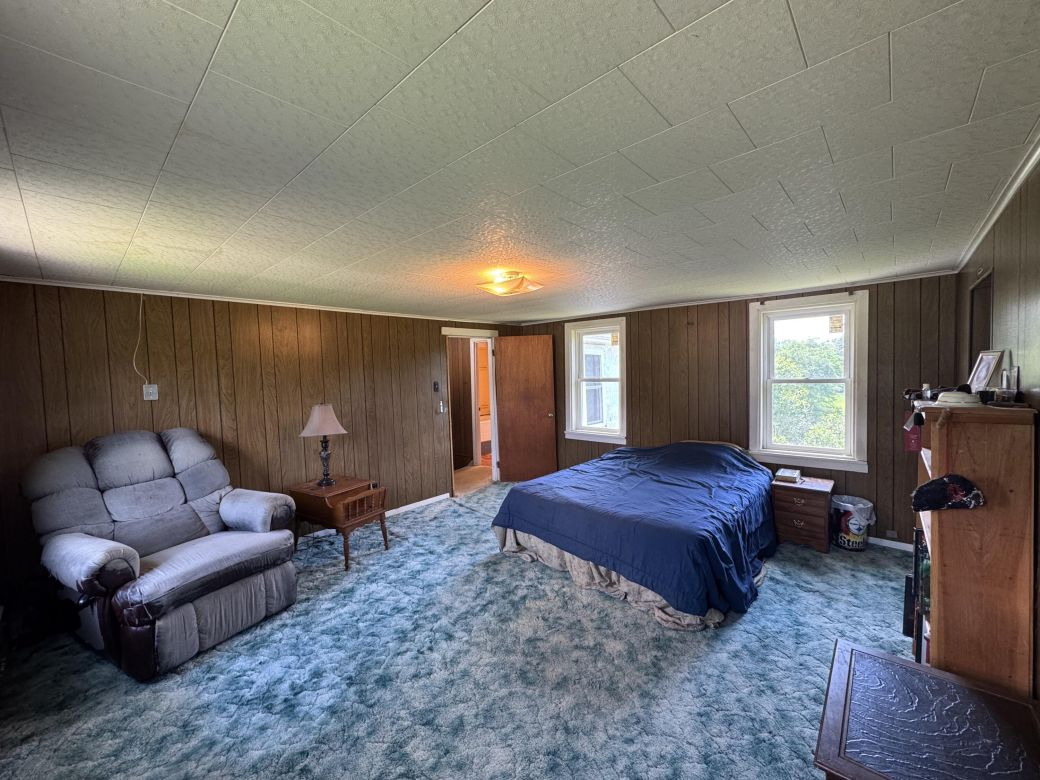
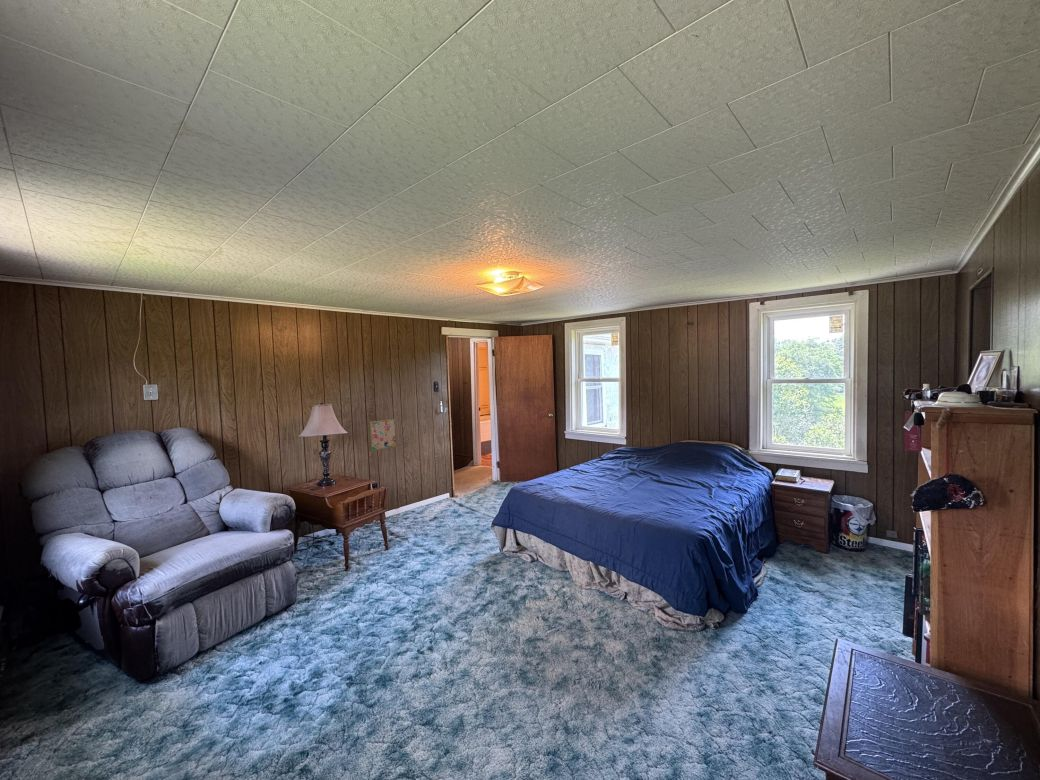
+ wall art (382, 434)
